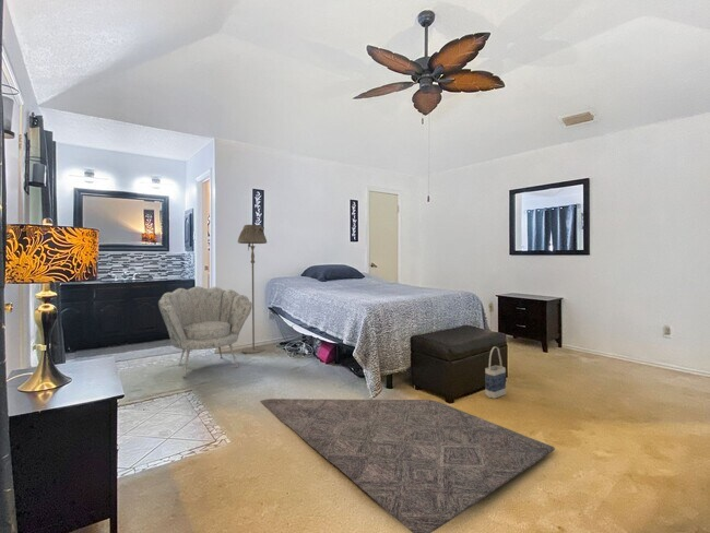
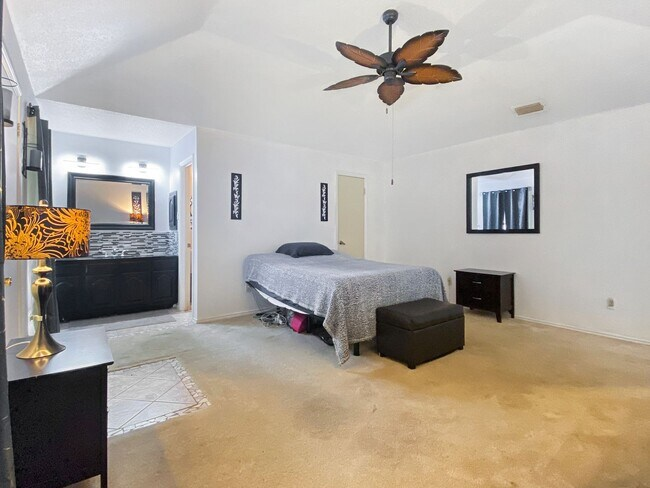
- floor lamp (252, 287)
- rug (384, 421)
- armchair (204, 327)
- bag (495, 370)
